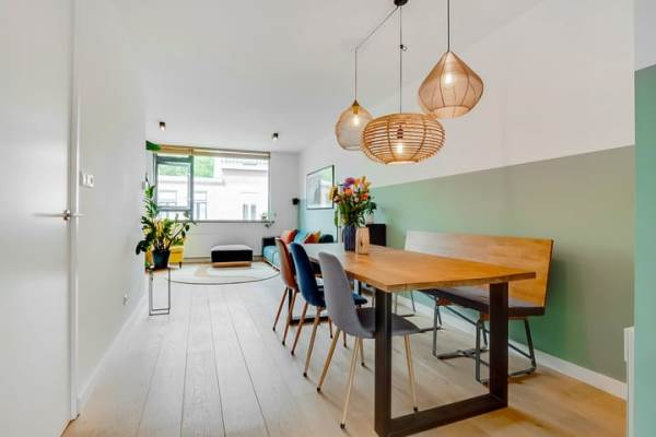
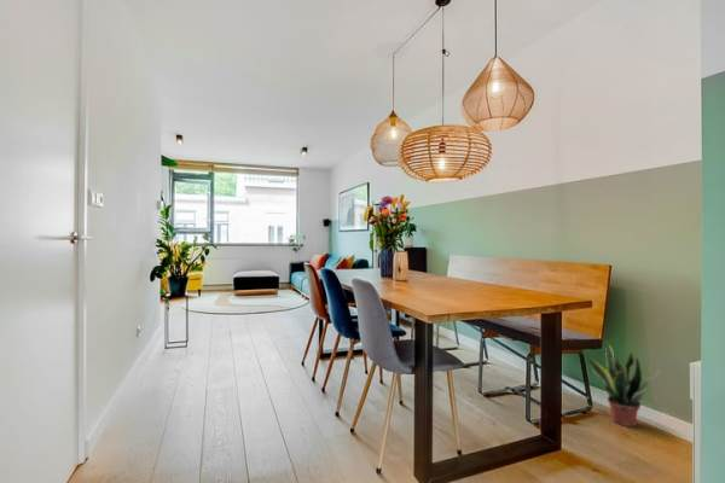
+ potted plant (621, 384)
